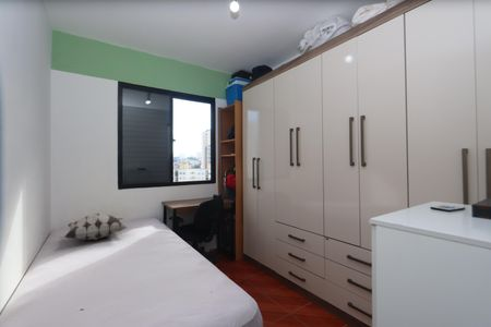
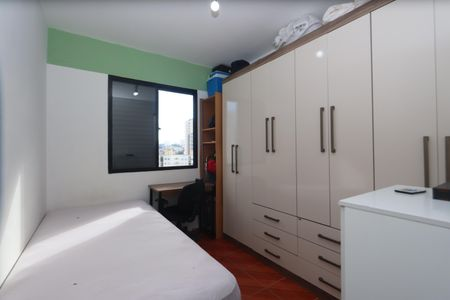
- decorative pillow (97, 226)
